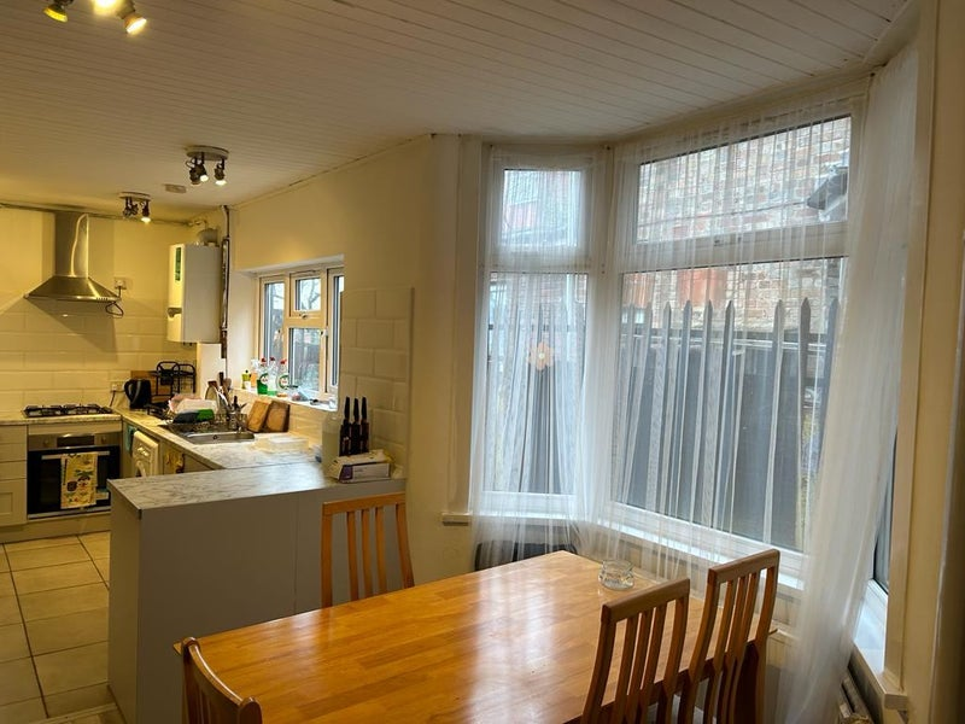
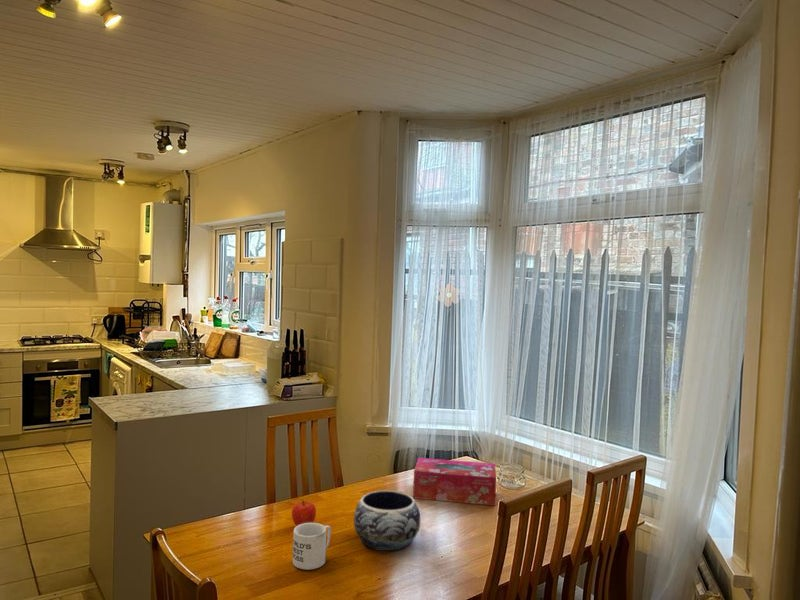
+ fruit (303, 513)
+ tissue box (455, 480)
+ mug (313, 543)
+ decorative bowl (387, 519)
